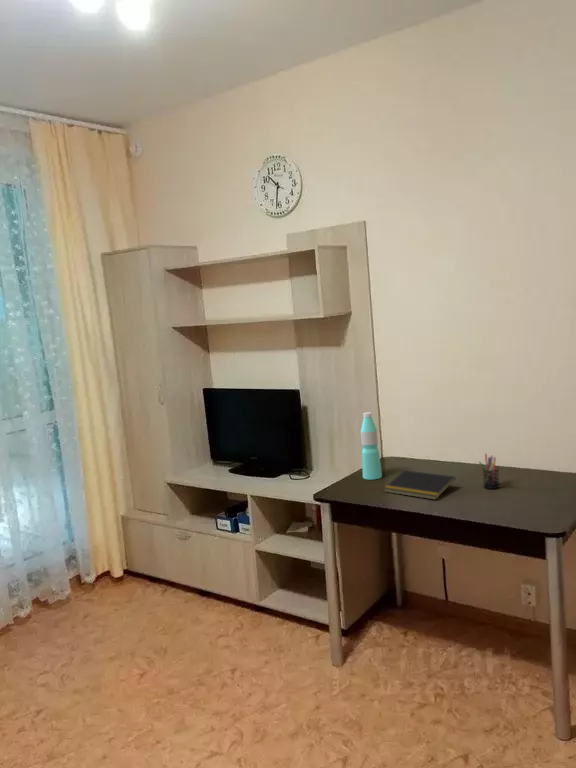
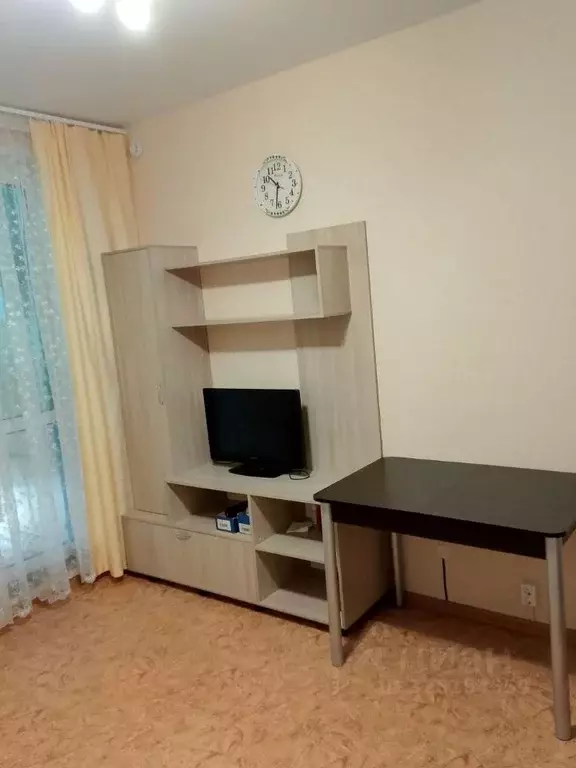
- pen holder (488, 471)
- water bottle (369, 445)
- notepad (419, 484)
